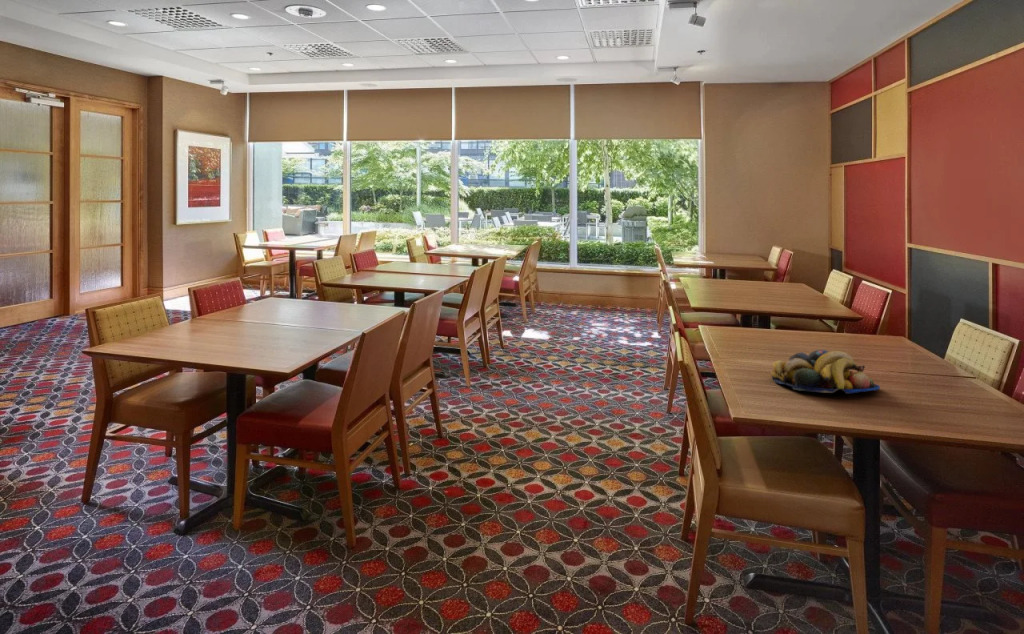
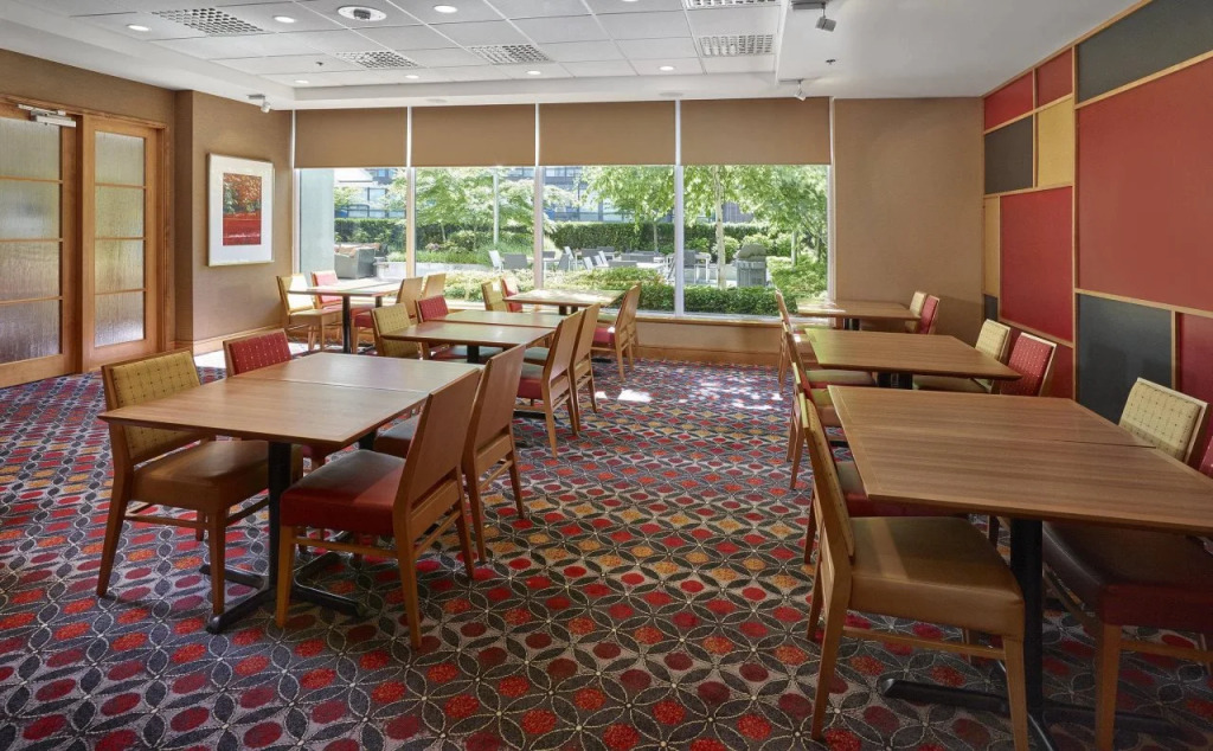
- fruit bowl (825, 368)
